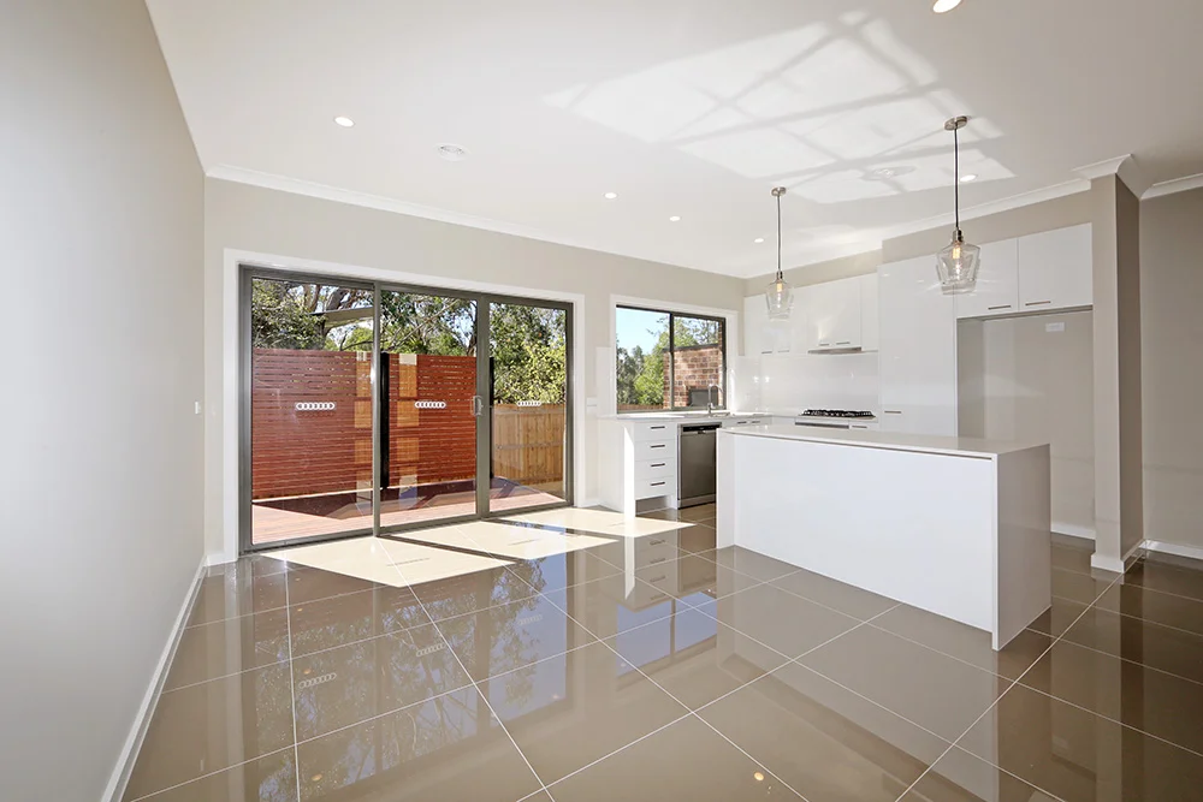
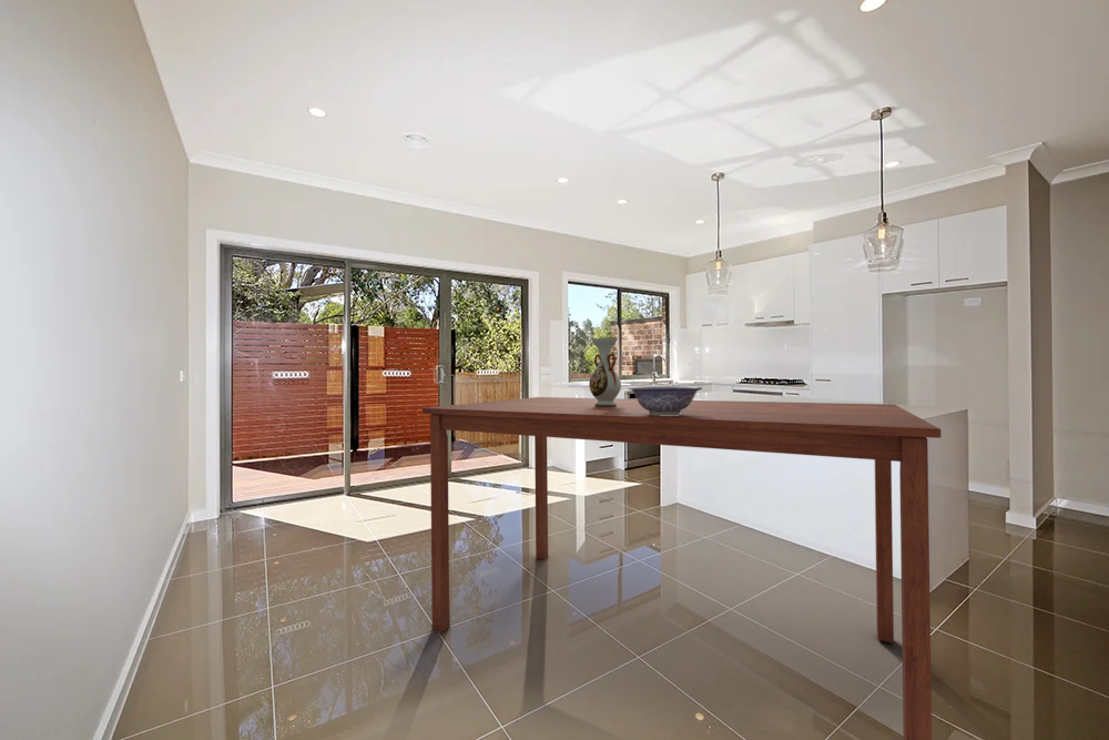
+ vase (604, 372)
+ decorative bowl (664, 399)
+ dining table (655, 444)
